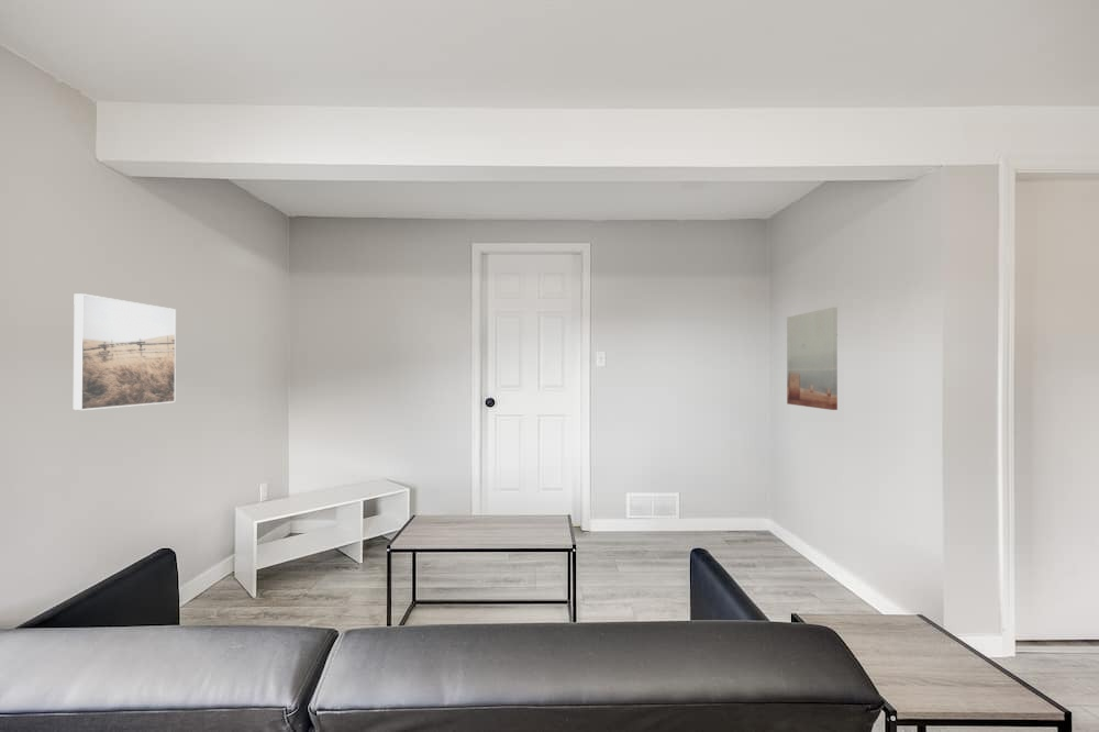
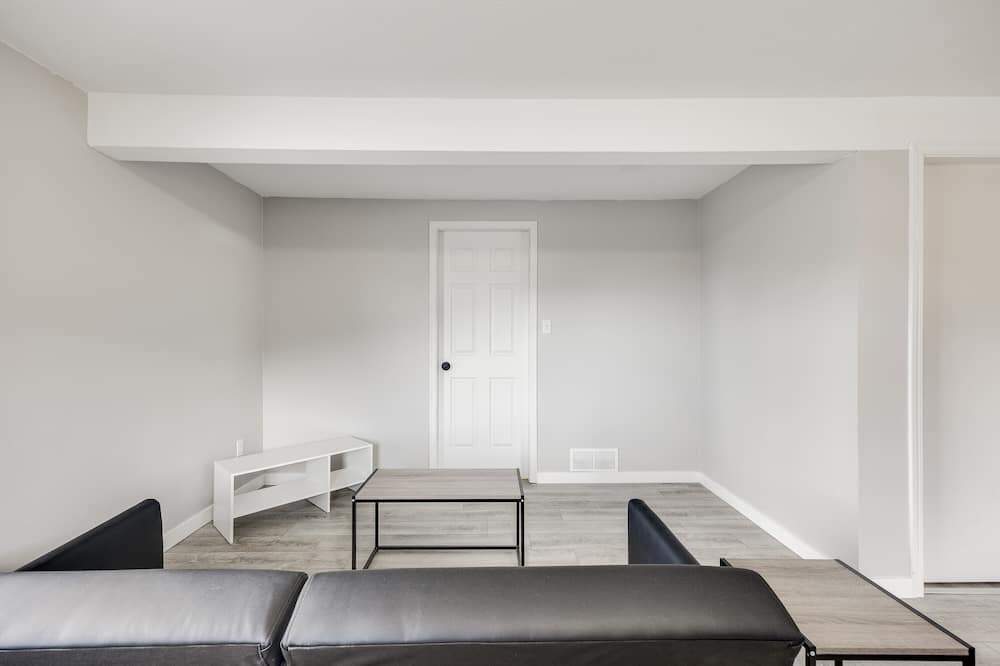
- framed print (130, 354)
- wall art (810, 359)
